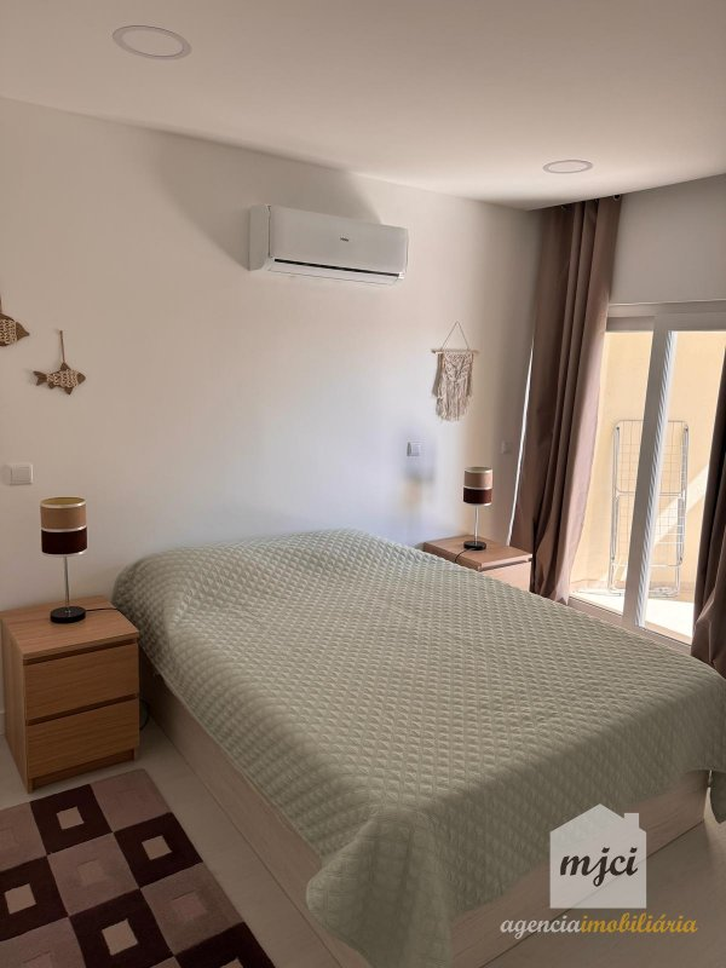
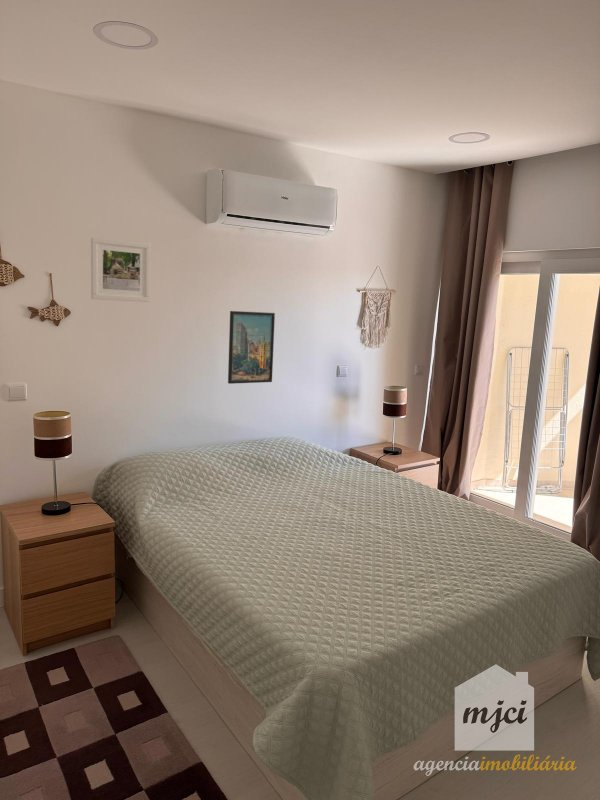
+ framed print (251, 347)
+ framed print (121, 270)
